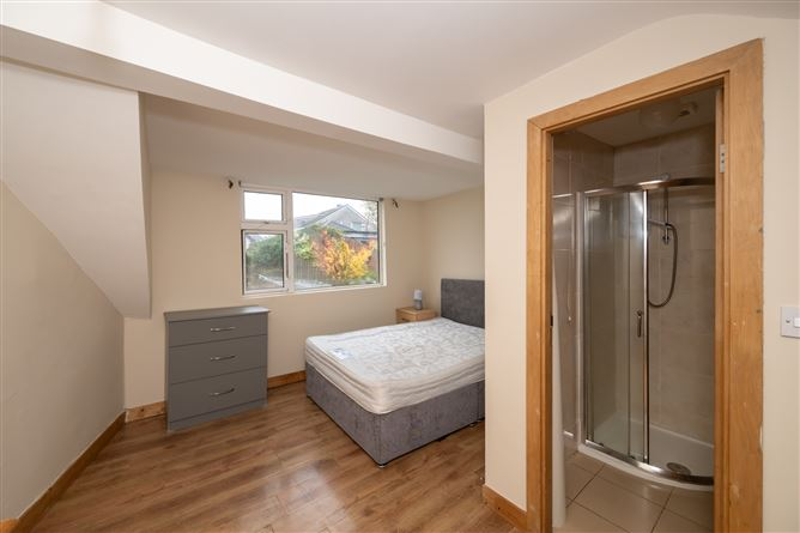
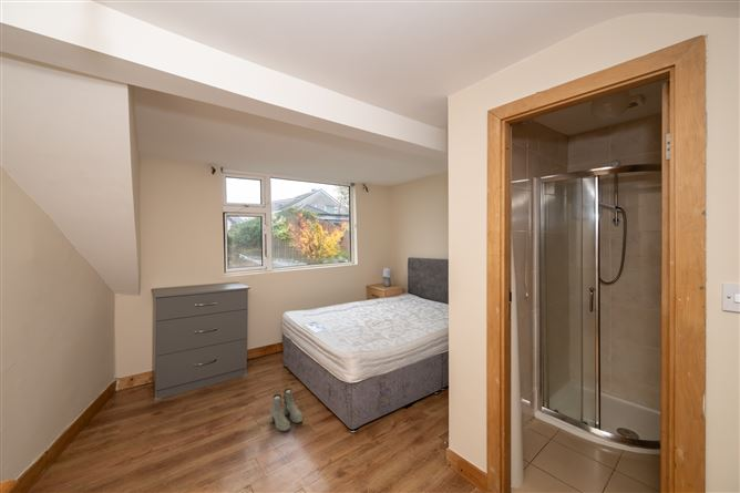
+ boots (286, 408)
